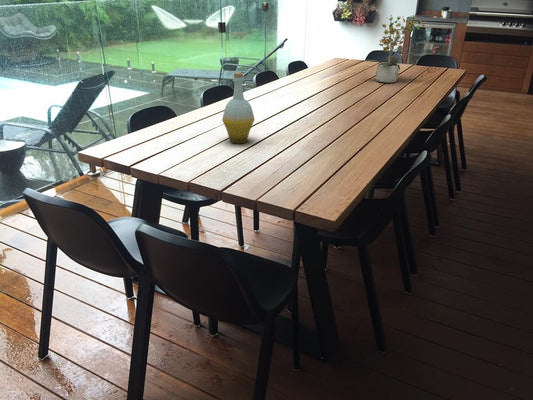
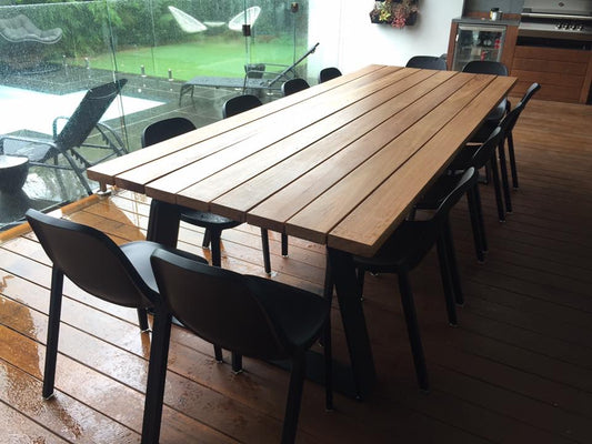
- bottle (238, 108)
- potted plant (393, 48)
